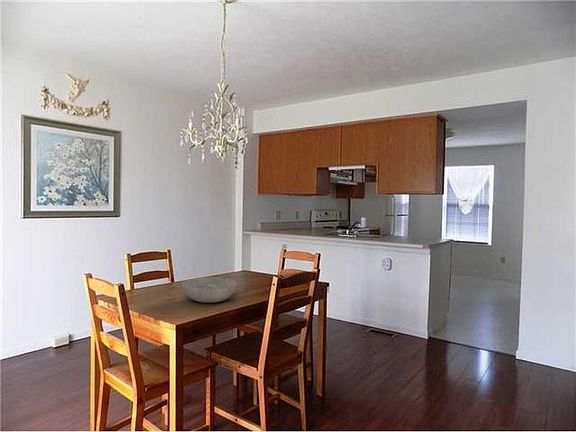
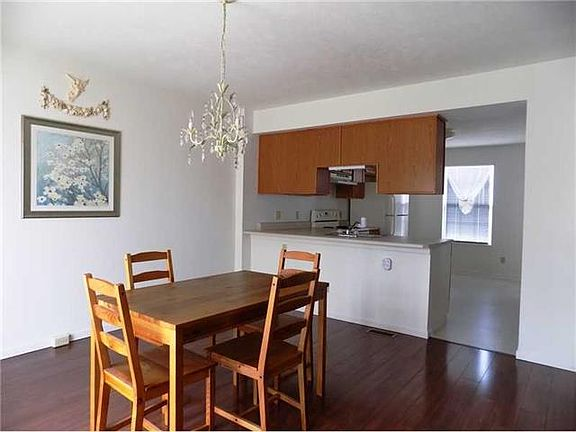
- bowl (209, 291)
